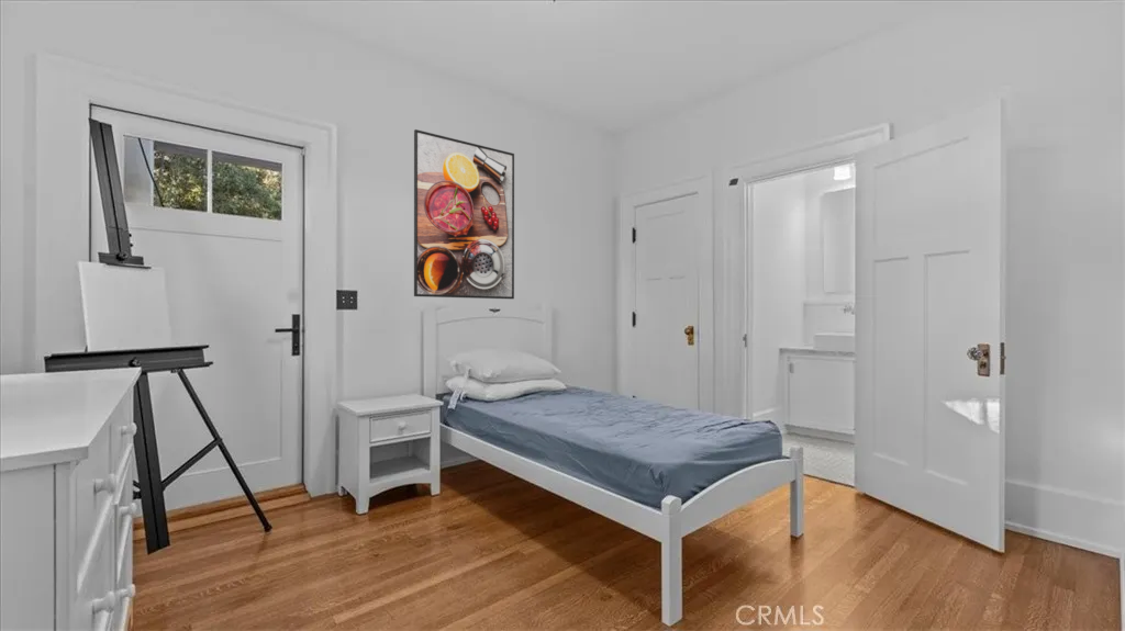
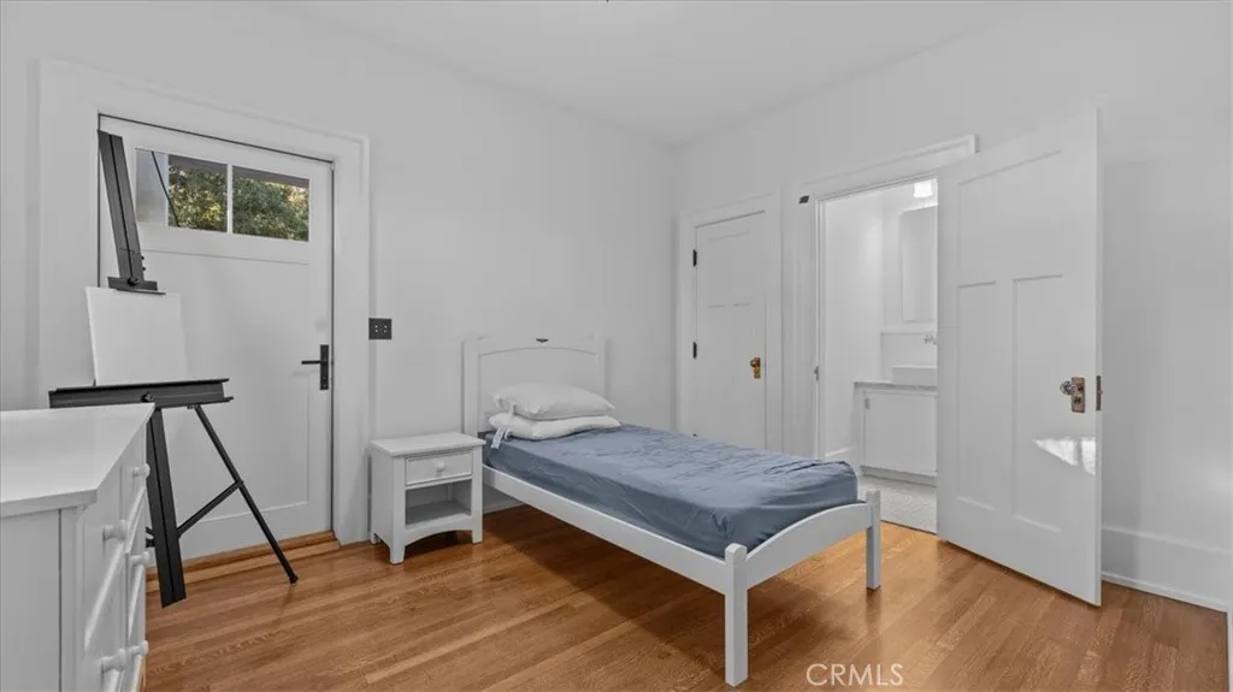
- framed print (467, 219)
